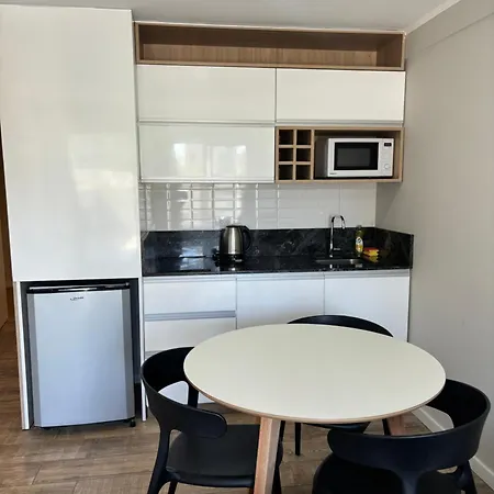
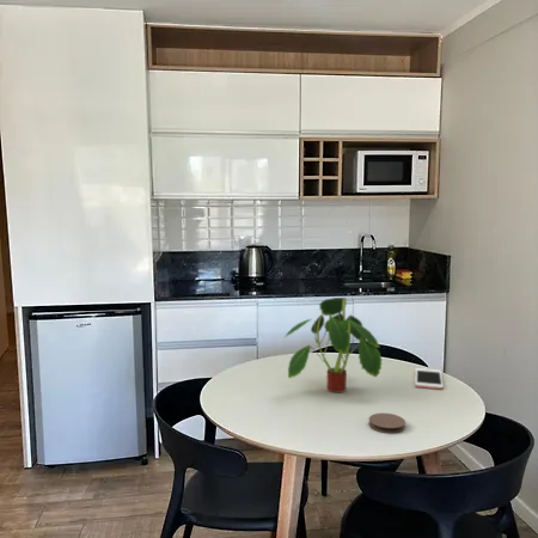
+ plant (331, 343)
+ cell phone (428, 378)
+ coaster (386, 422)
